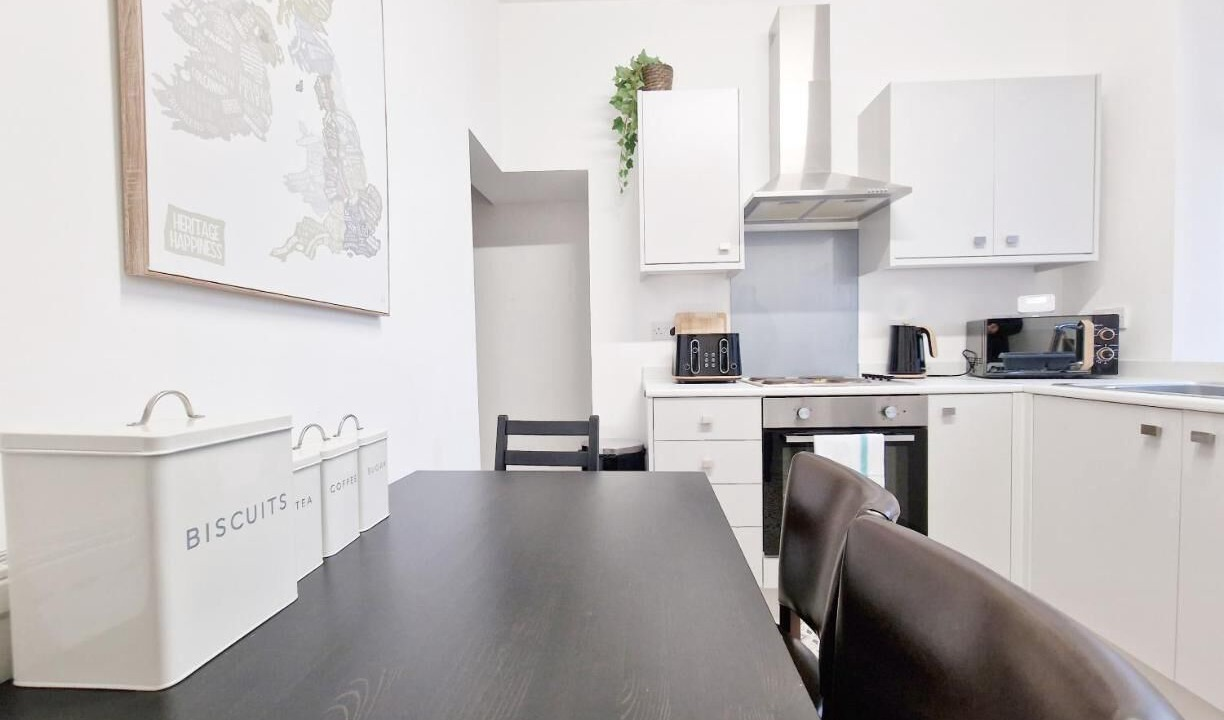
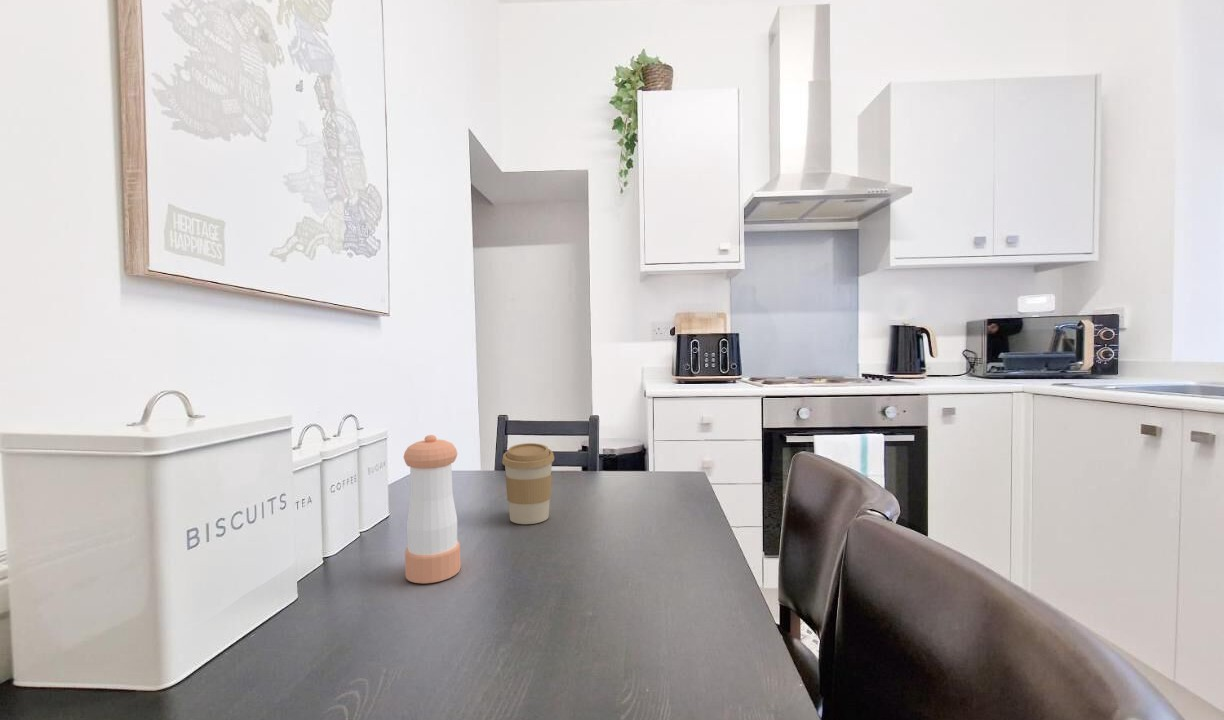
+ coffee cup (528, 482)
+ pepper shaker (431, 503)
